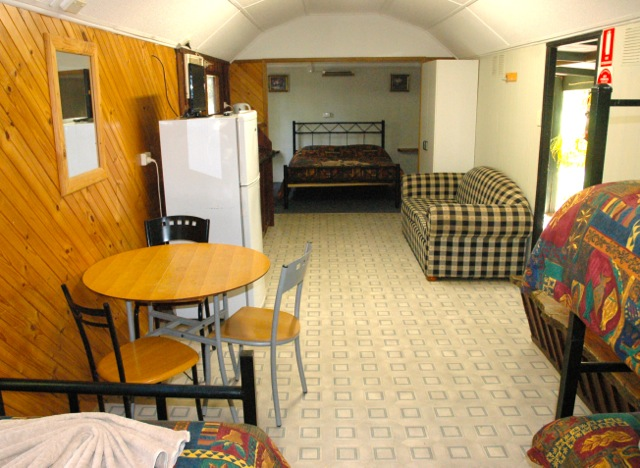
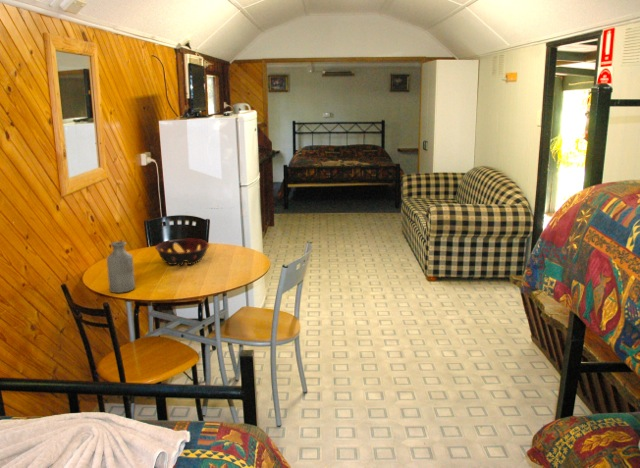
+ decorative bowl (182, 253)
+ bottle (120, 266)
